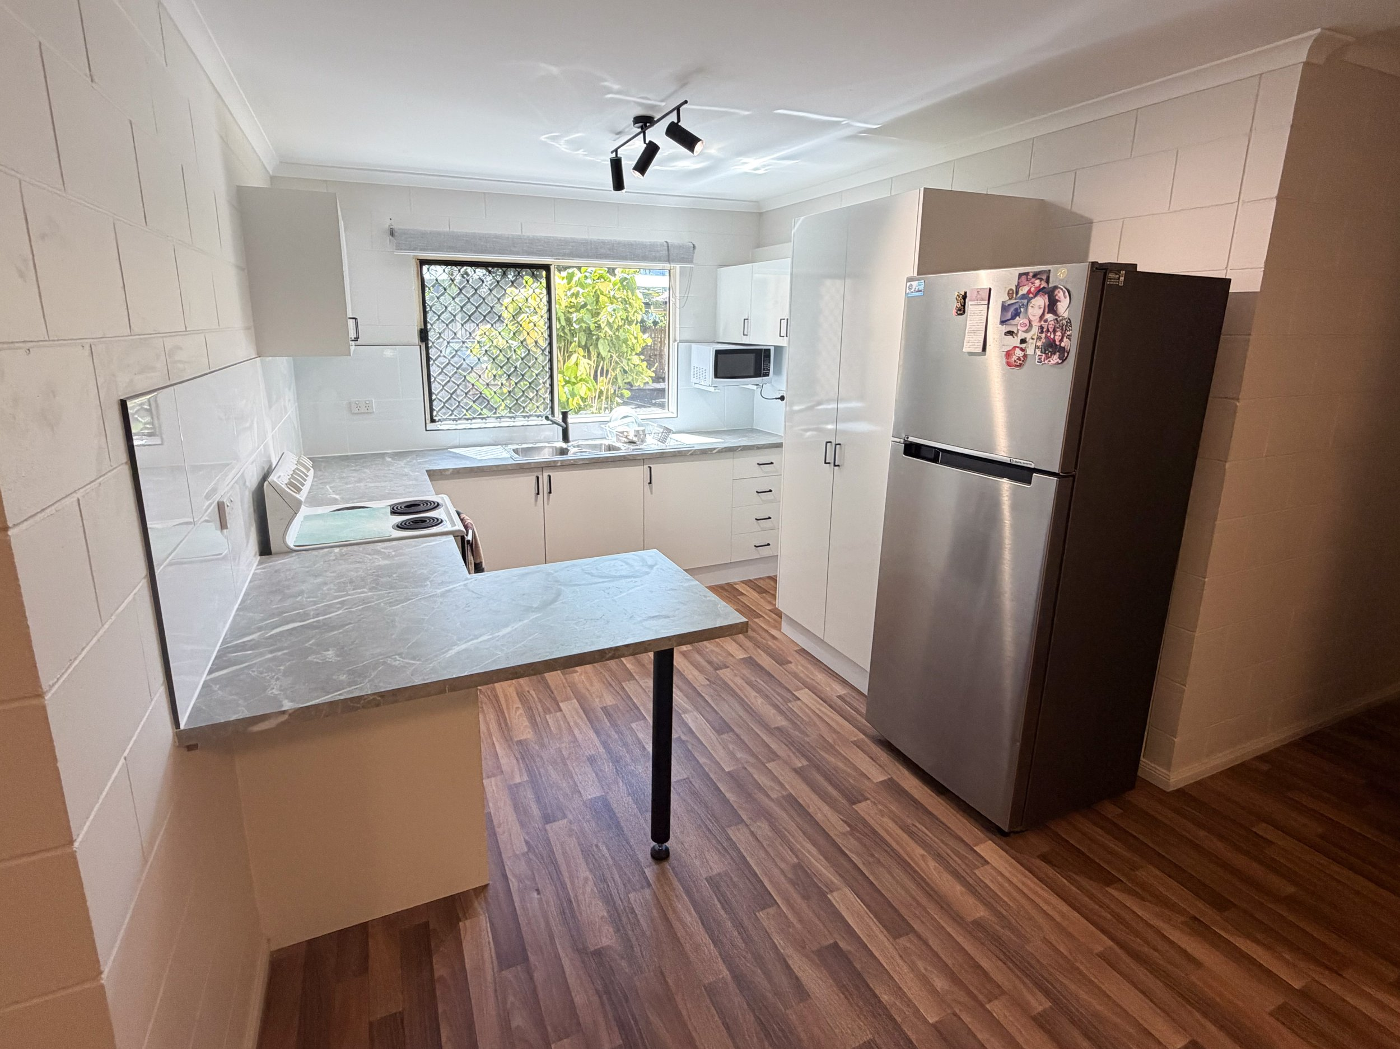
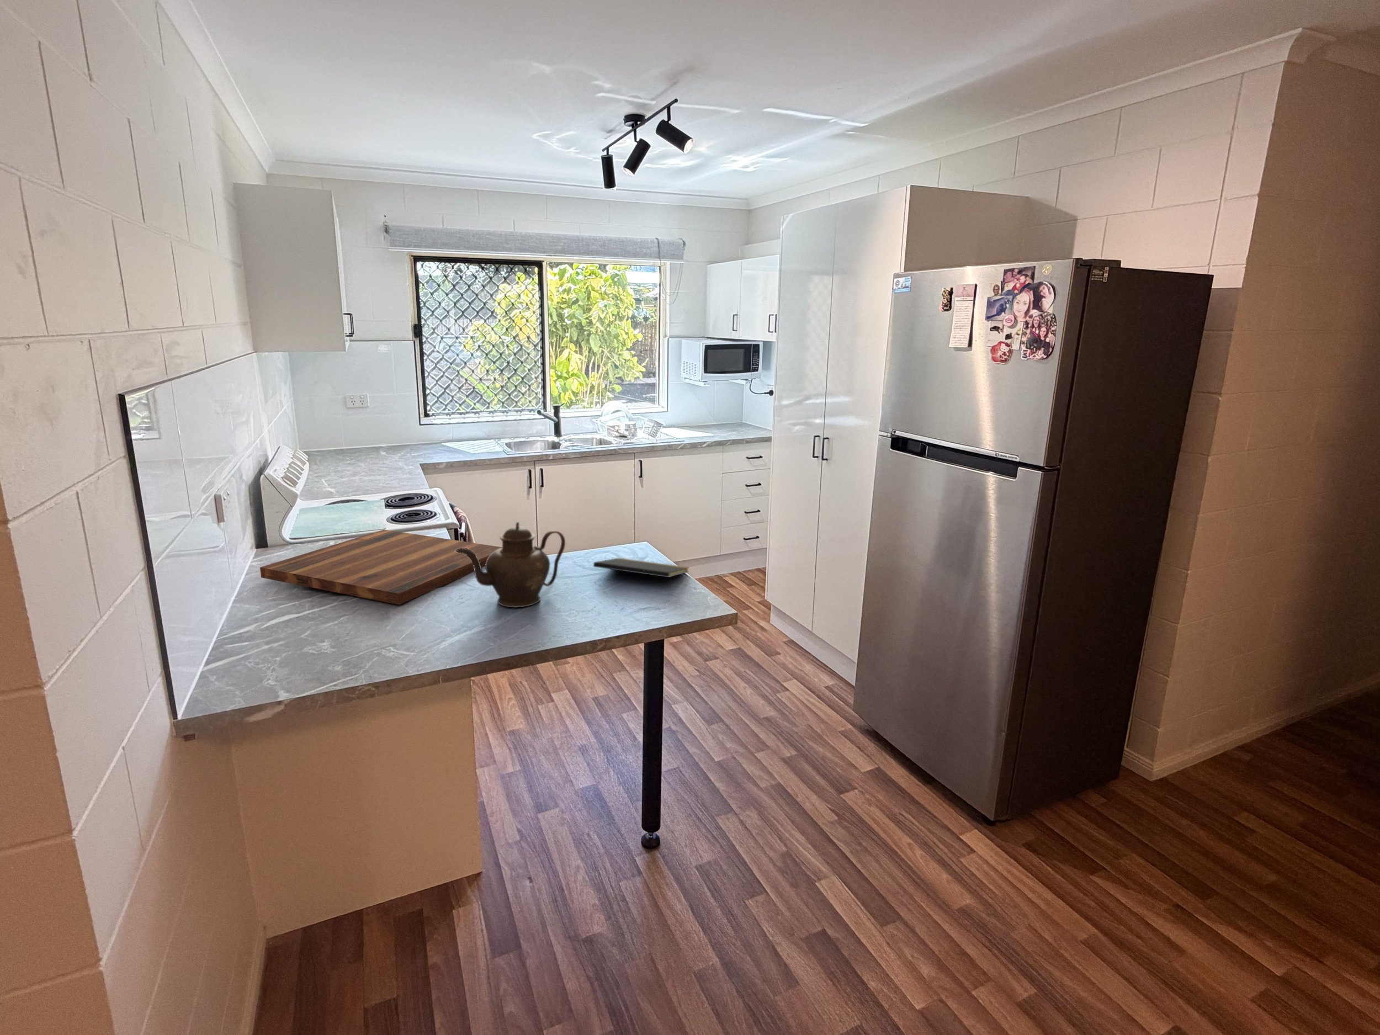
+ cutting board (390, 562)
+ notepad (642, 566)
+ teapot (513, 562)
